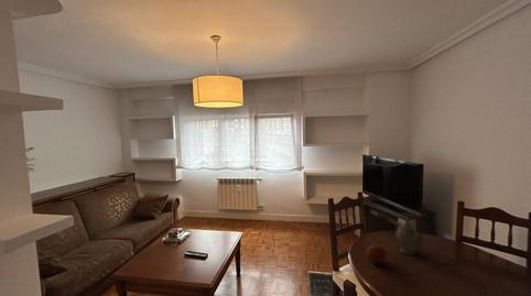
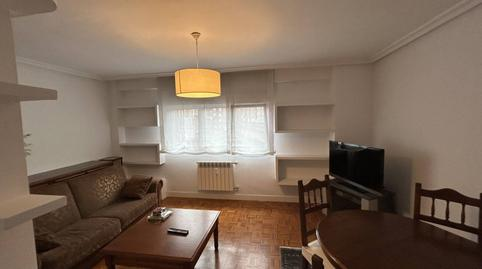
- chinaware (407, 234)
- fruit (376, 253)
